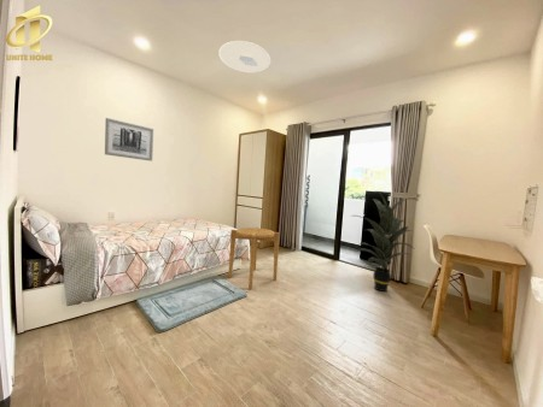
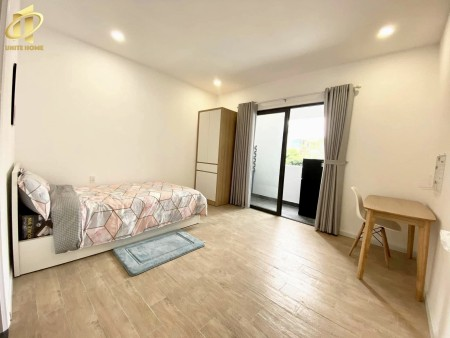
- ceiling light (245, 55)
- wall art (130, 141)
- indoor plant (381, 240)
- side table (253, 254)
